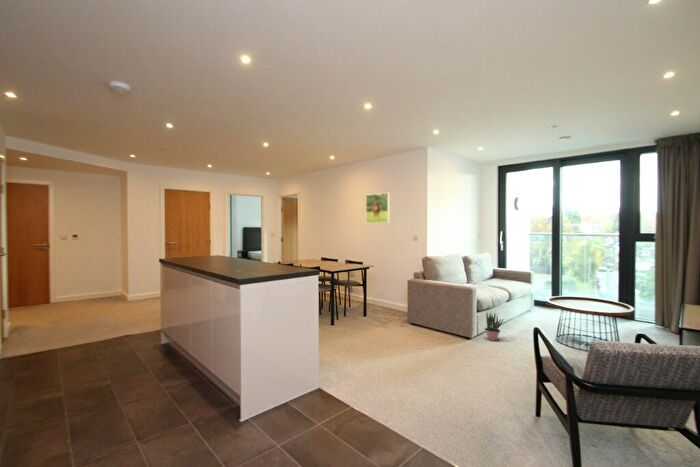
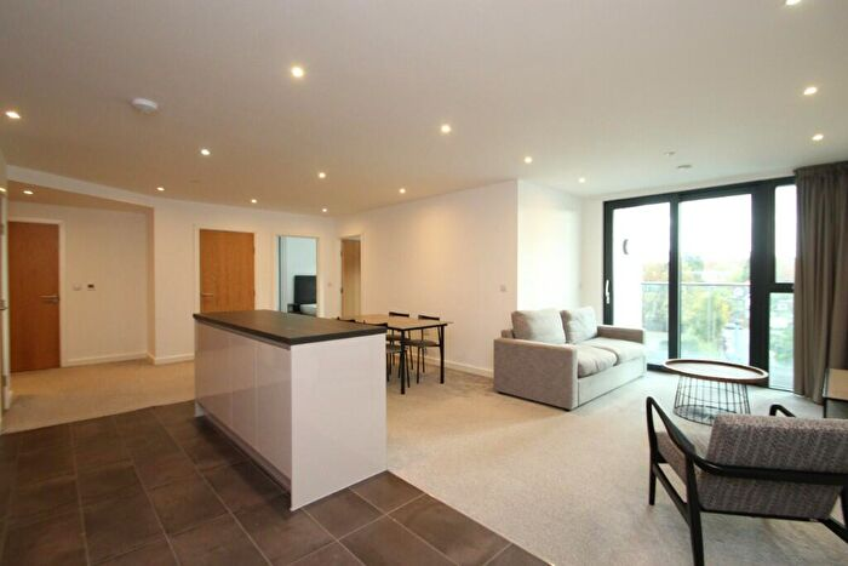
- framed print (377, 208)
- potted plant (493, 325)
